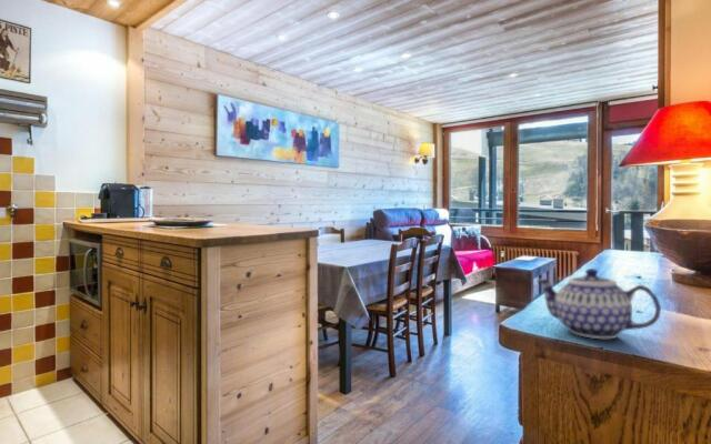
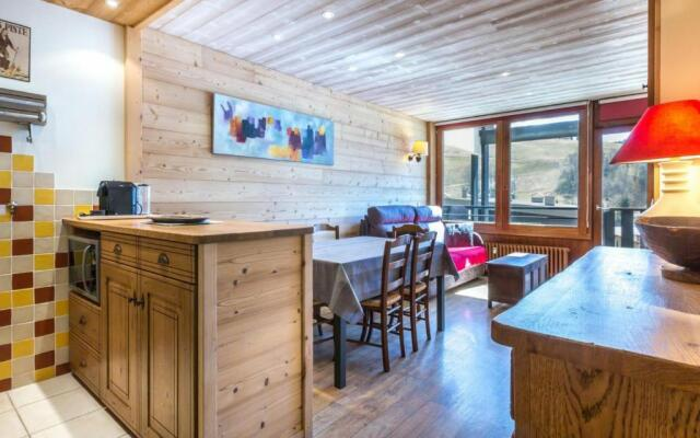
- teapot (592, 300)
